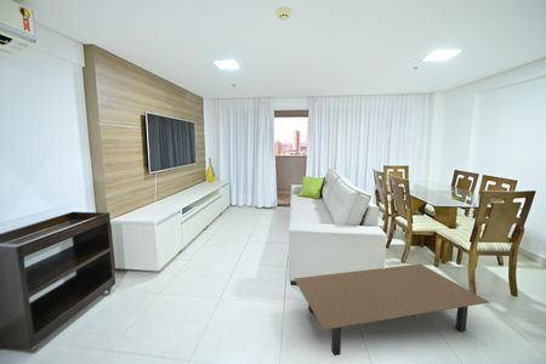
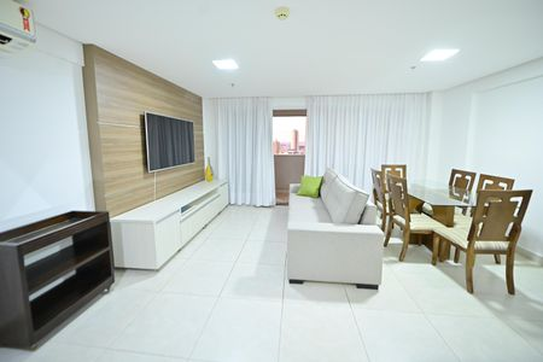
- coffee table (382, 303)
